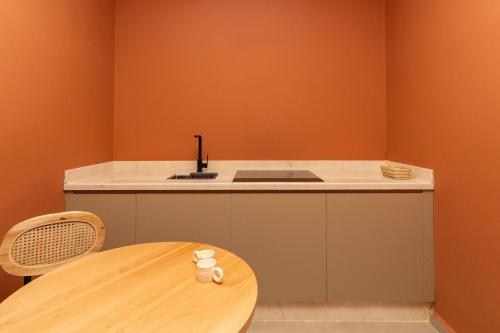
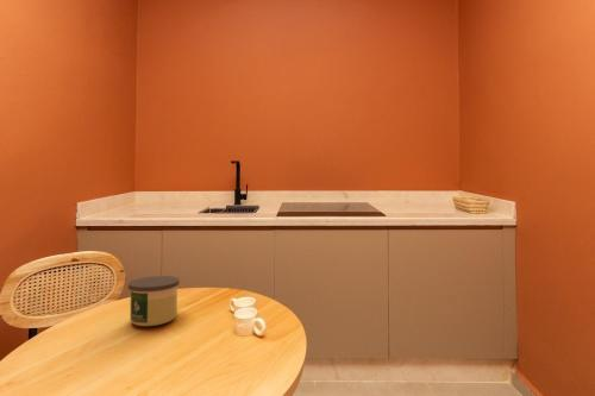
+ candle (154, 300)
